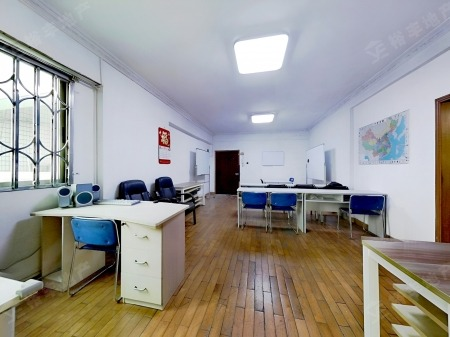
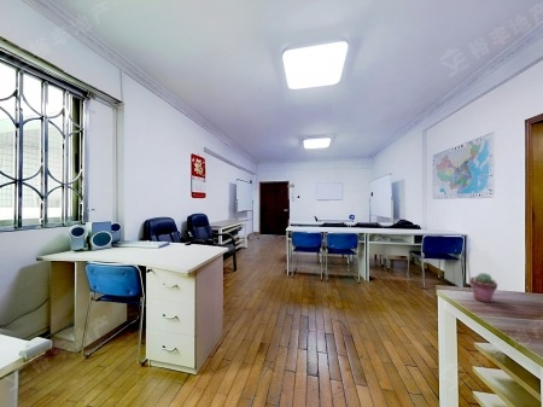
+ potted succulent (483, 286)
